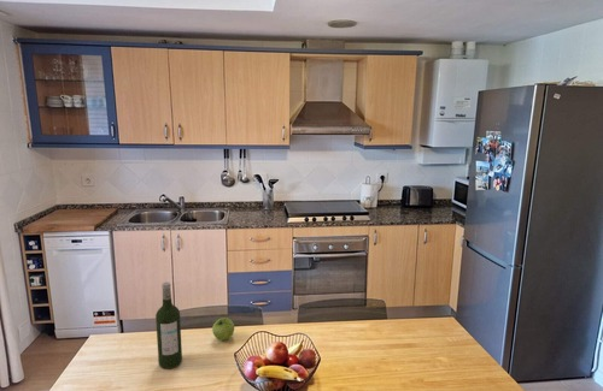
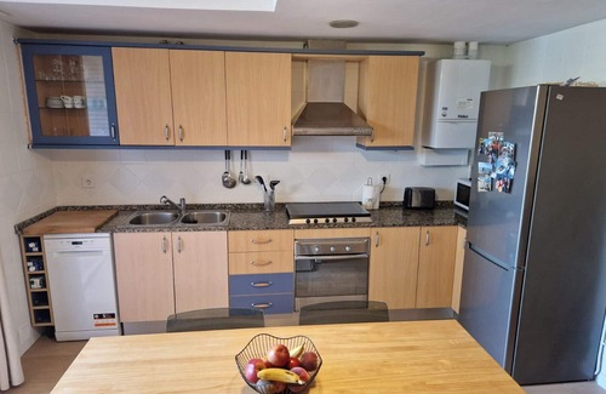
- fruit (223, 328)
- wine bottle (168, 324)
